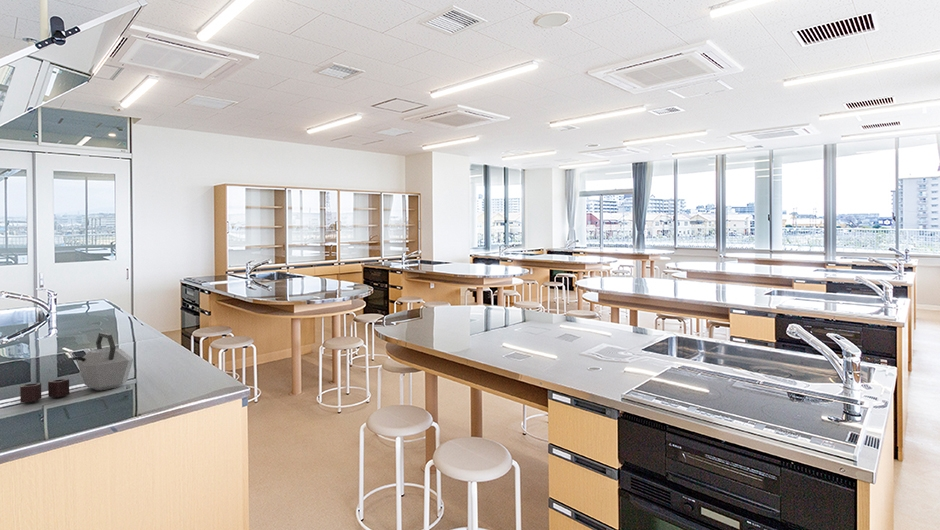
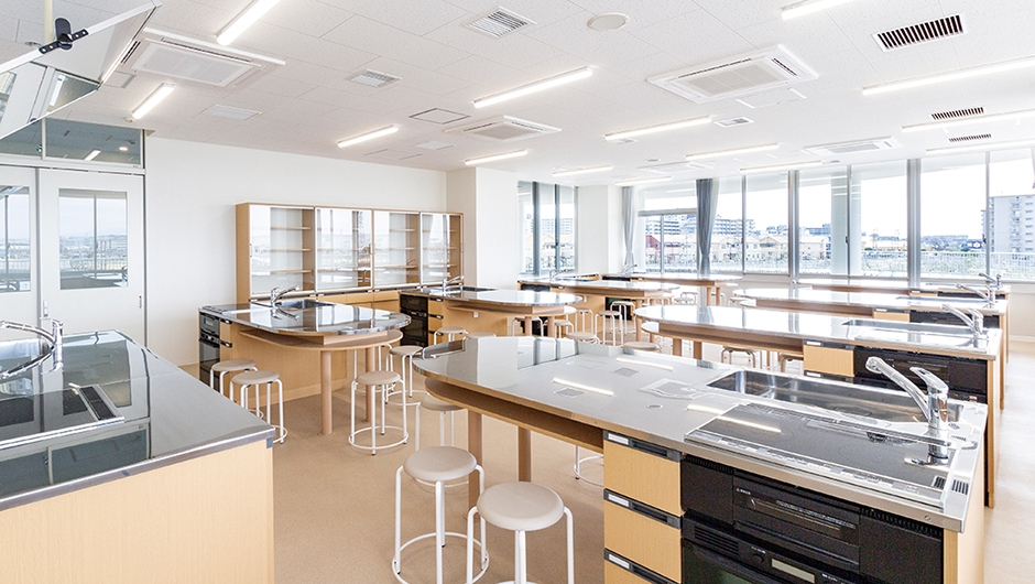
- kettle (78, 364)
